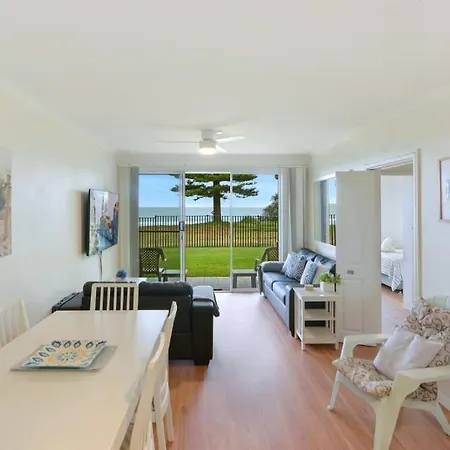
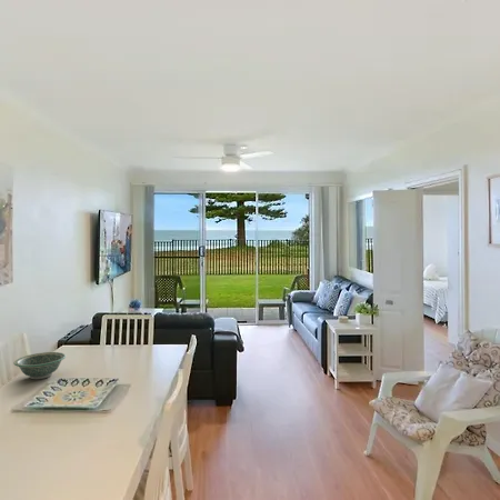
+ bowl (40, 367)
